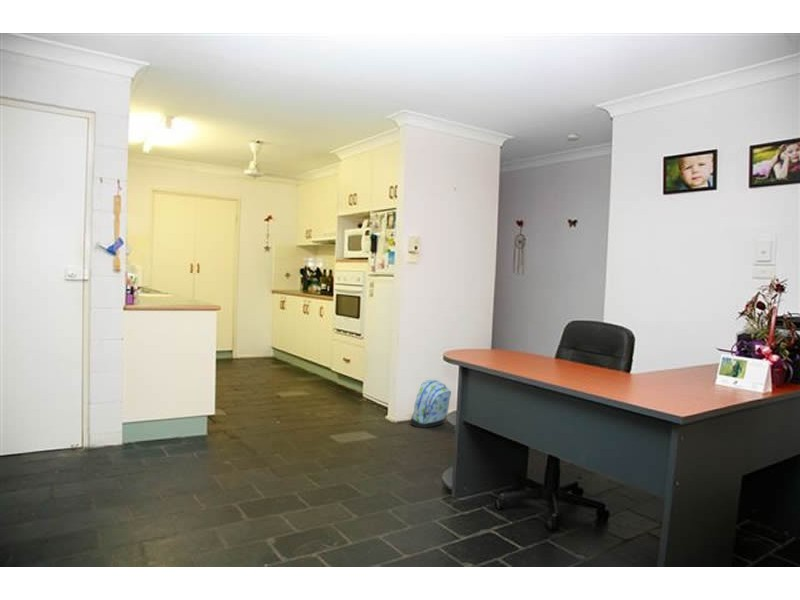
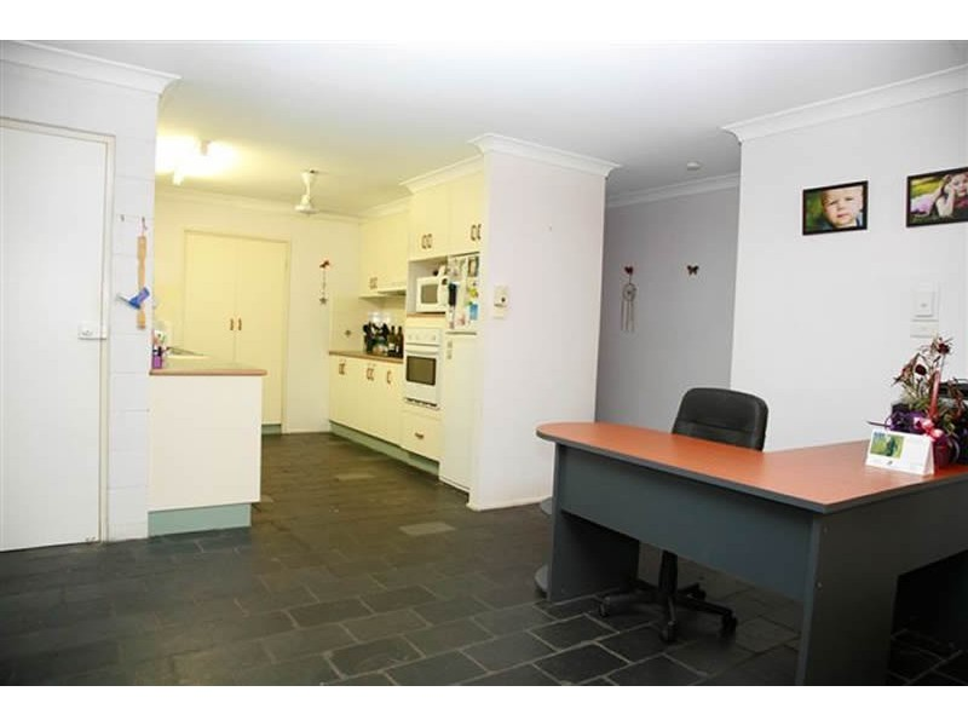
- backpack (432, 402)
